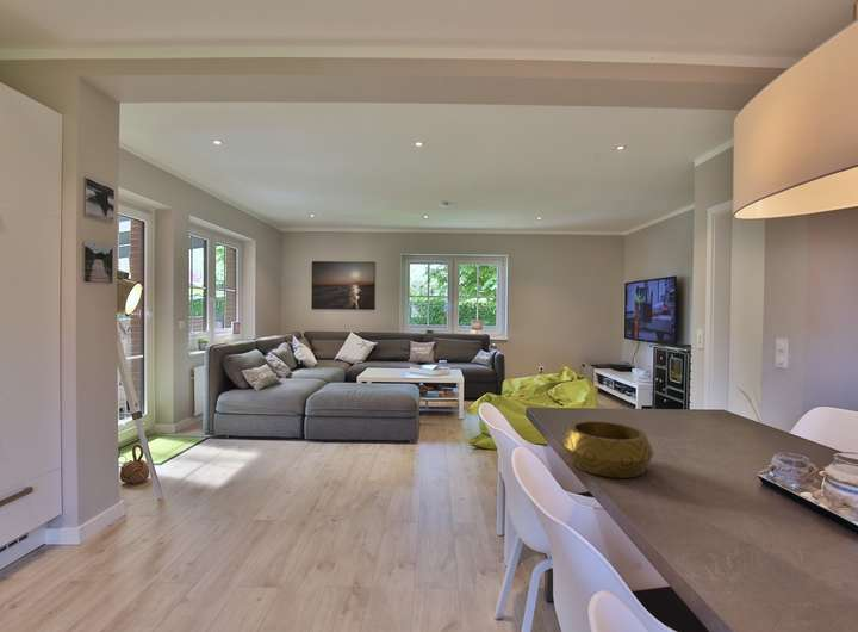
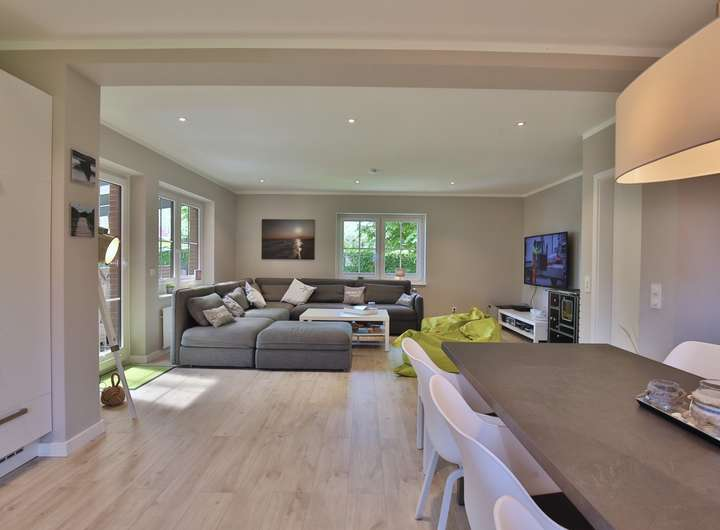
- decorative bowl (605, 447)
